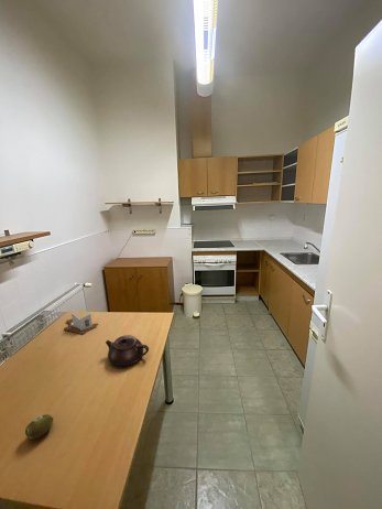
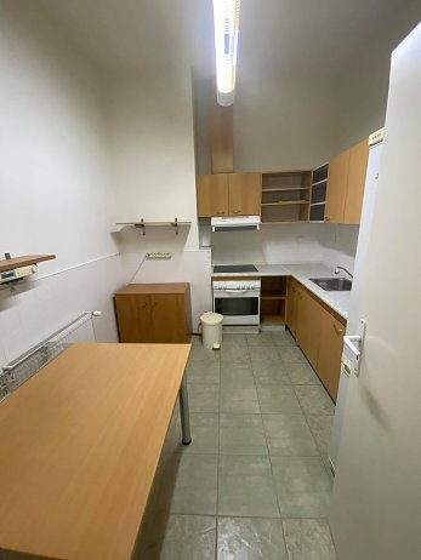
- fruit (39, 426)
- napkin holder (79, 318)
- teapot (125, 347)
